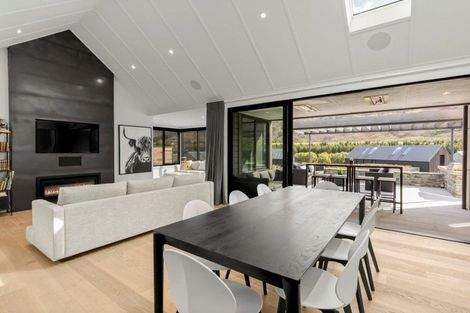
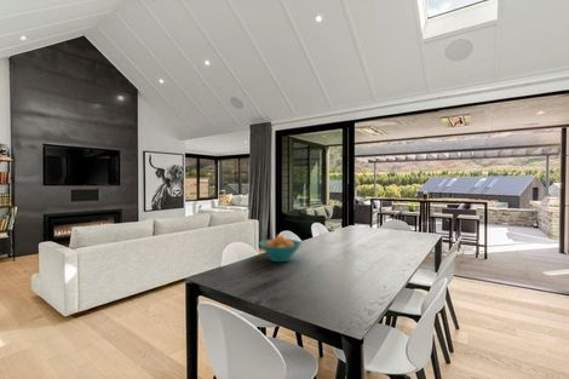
+ fruit bowl (280, 247)
